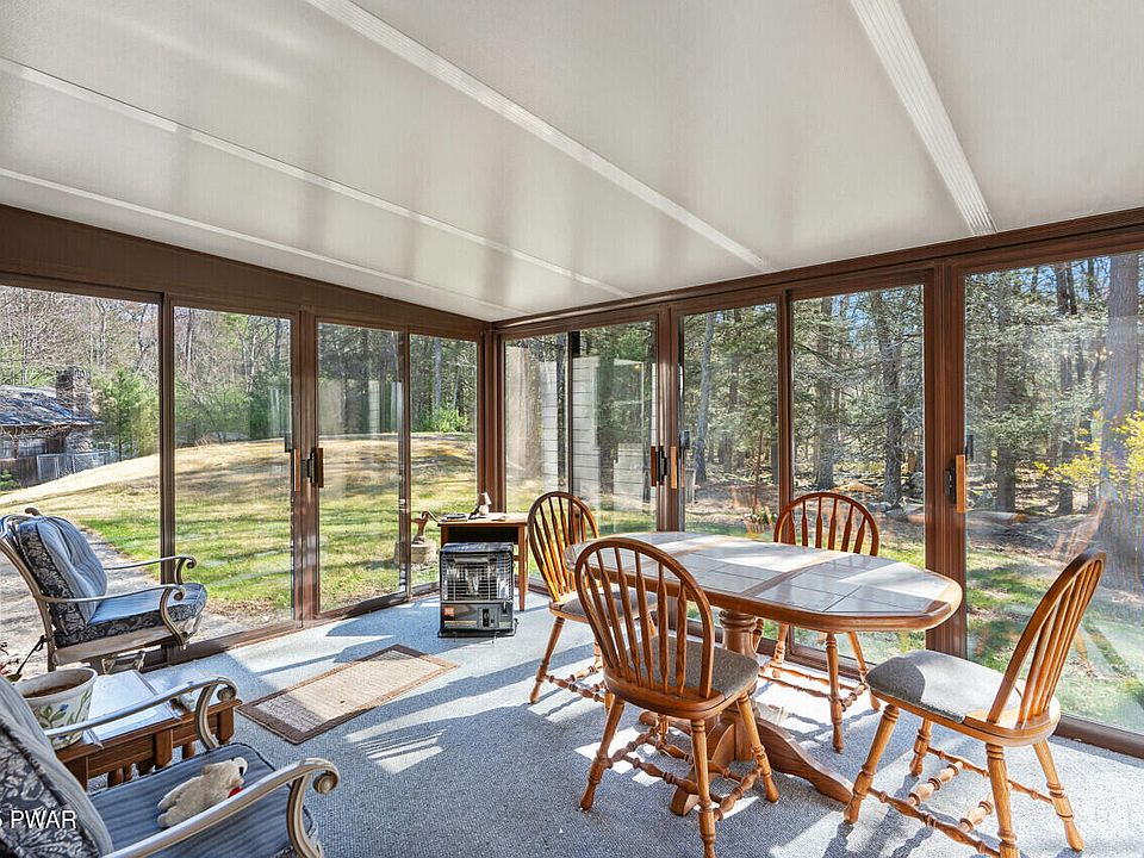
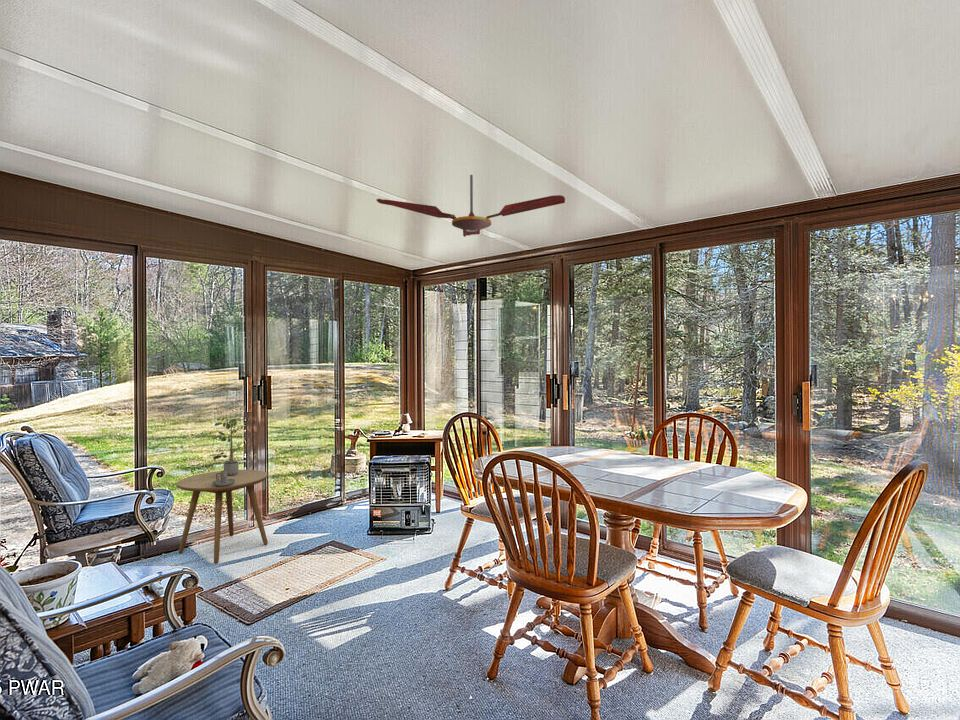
+ candle holder (222, 477)
+ side table (221, 513)
+ ceiling fan (470, 208)
+ potted plant (224, 440)
